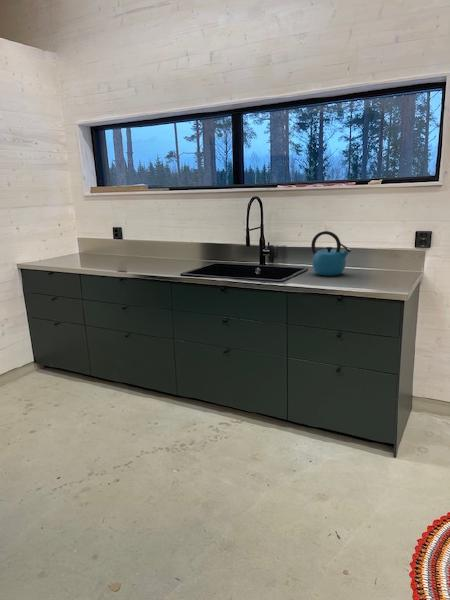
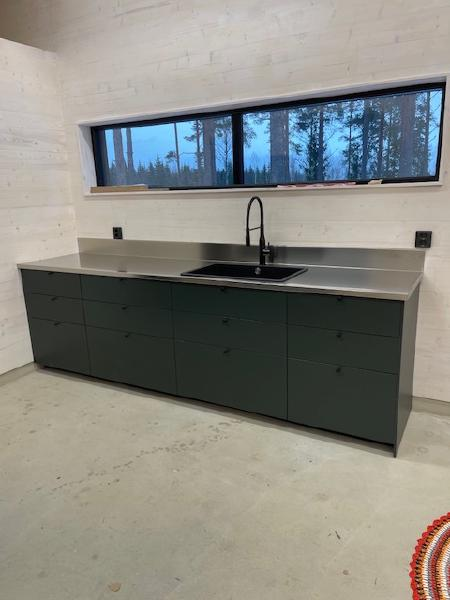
- kettle (331, 252)
